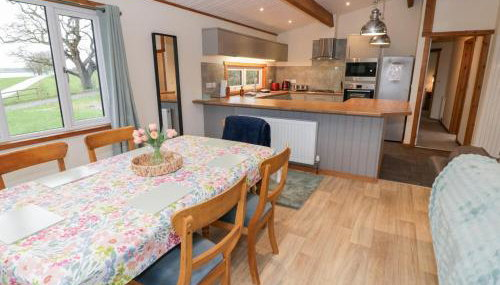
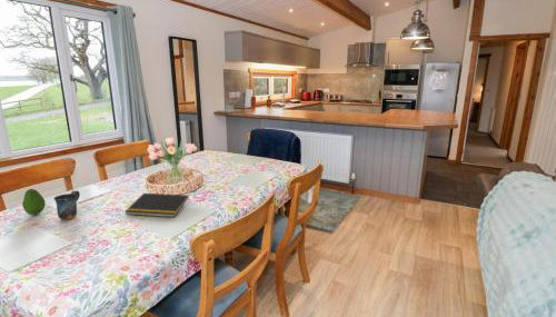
+ fruit (33, 201)
+ mug (71, 205)
+ notepad (158, 204)
